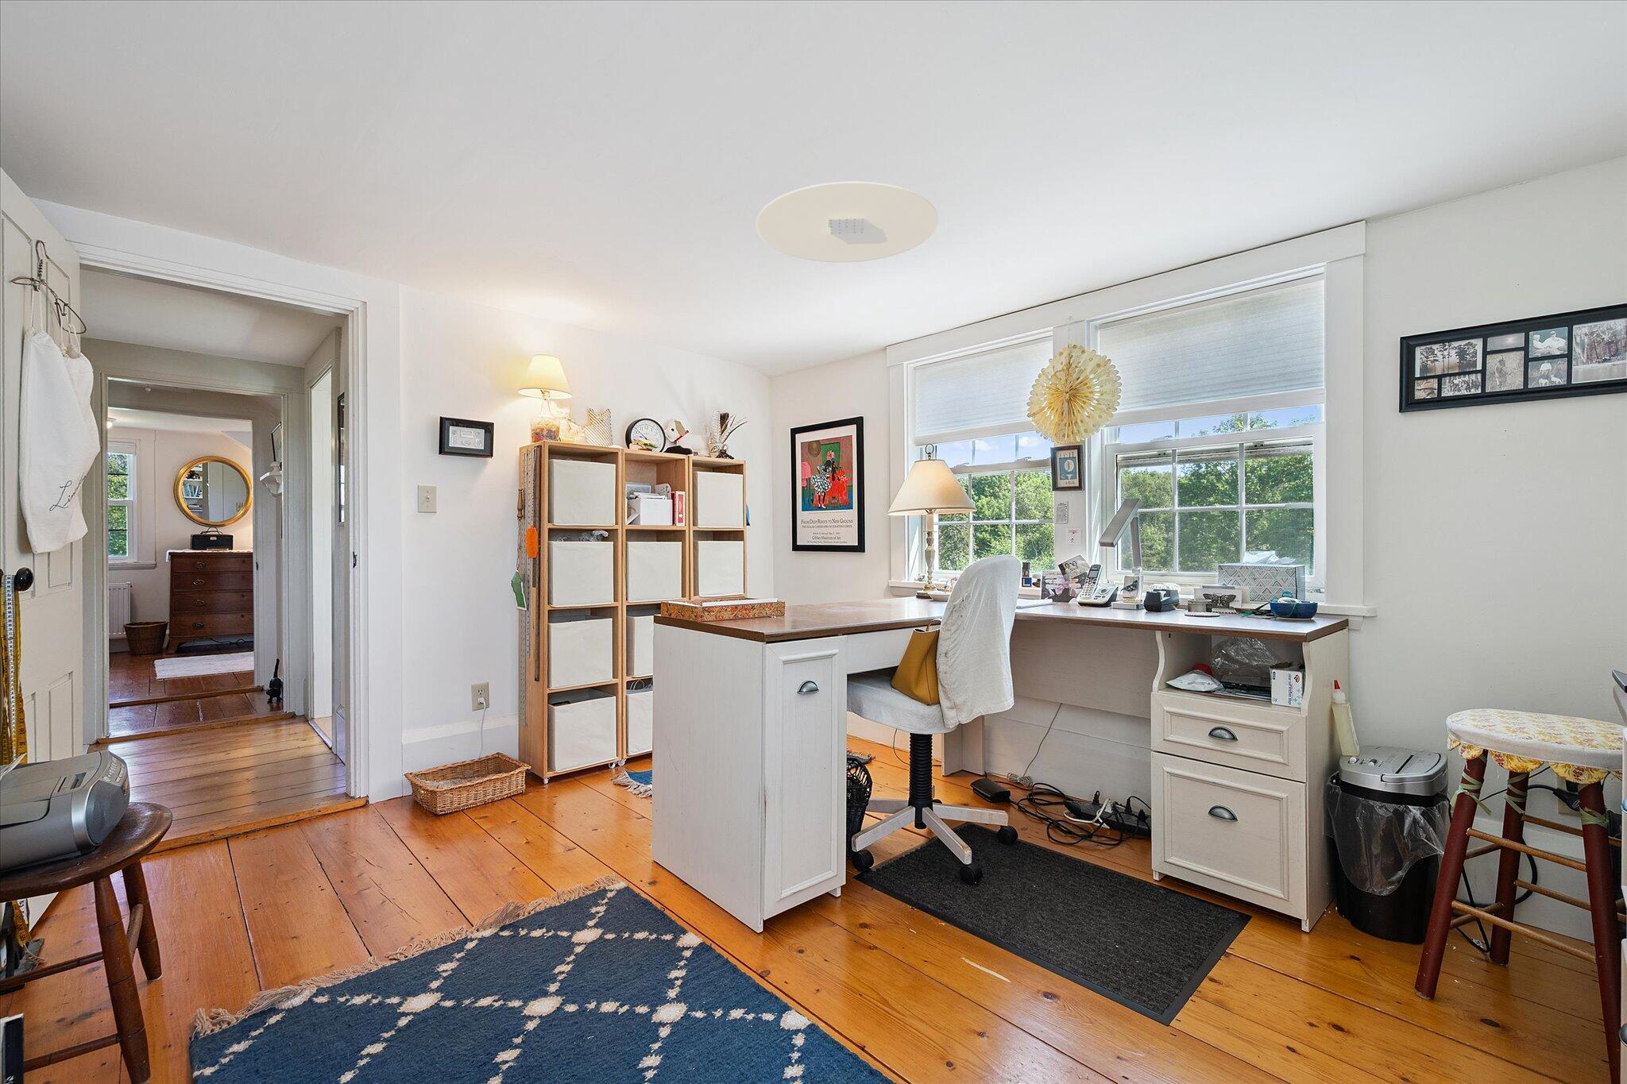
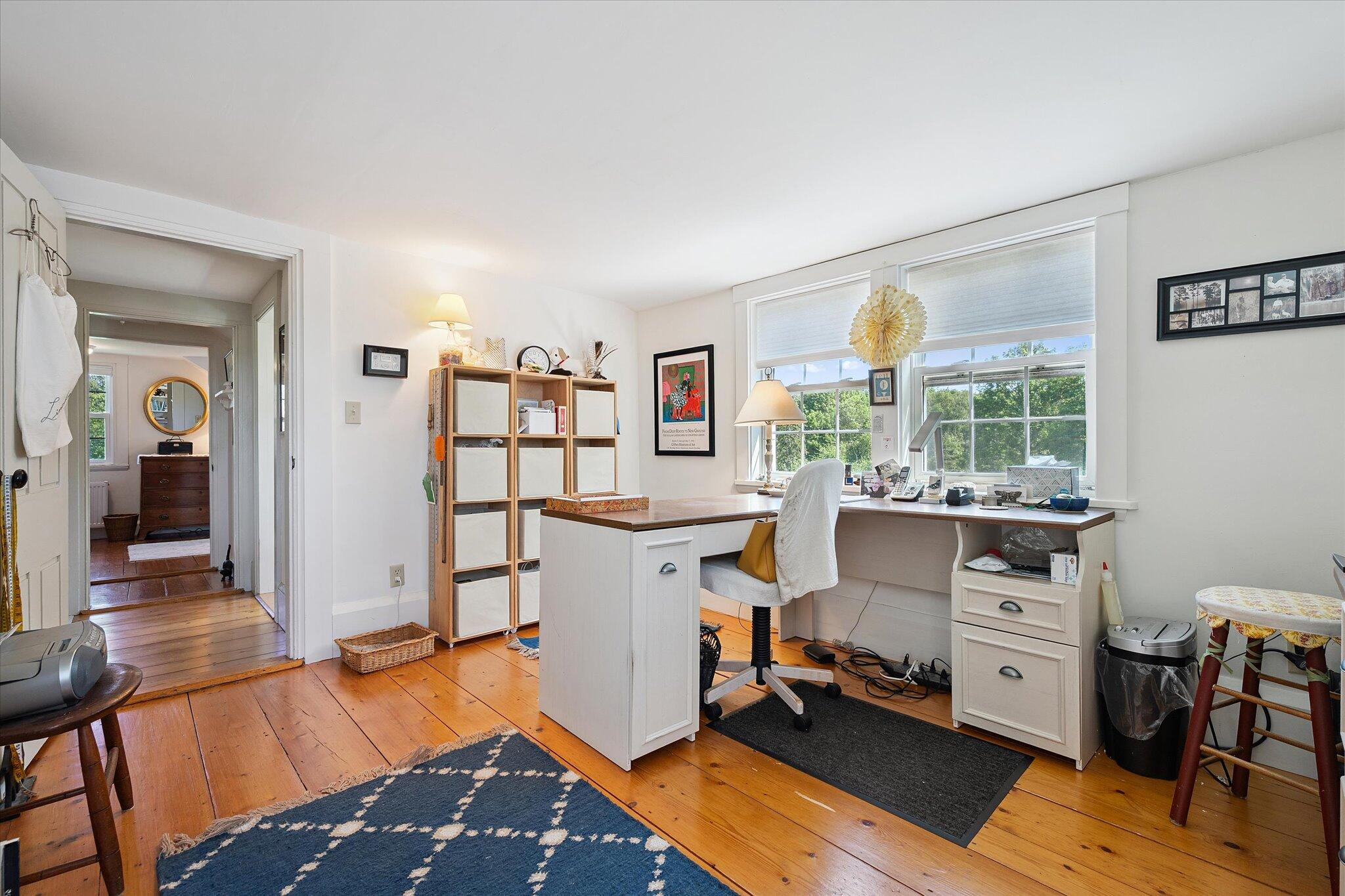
- ceiling light (846, 218)
